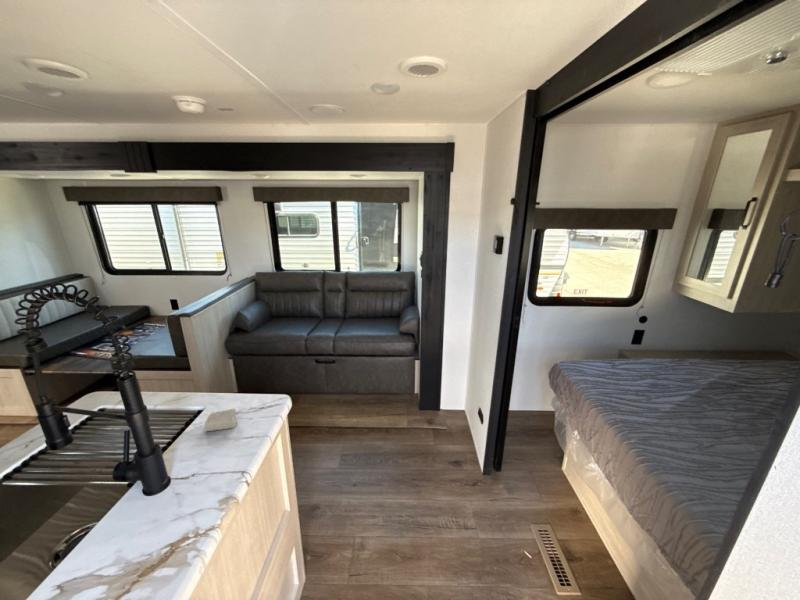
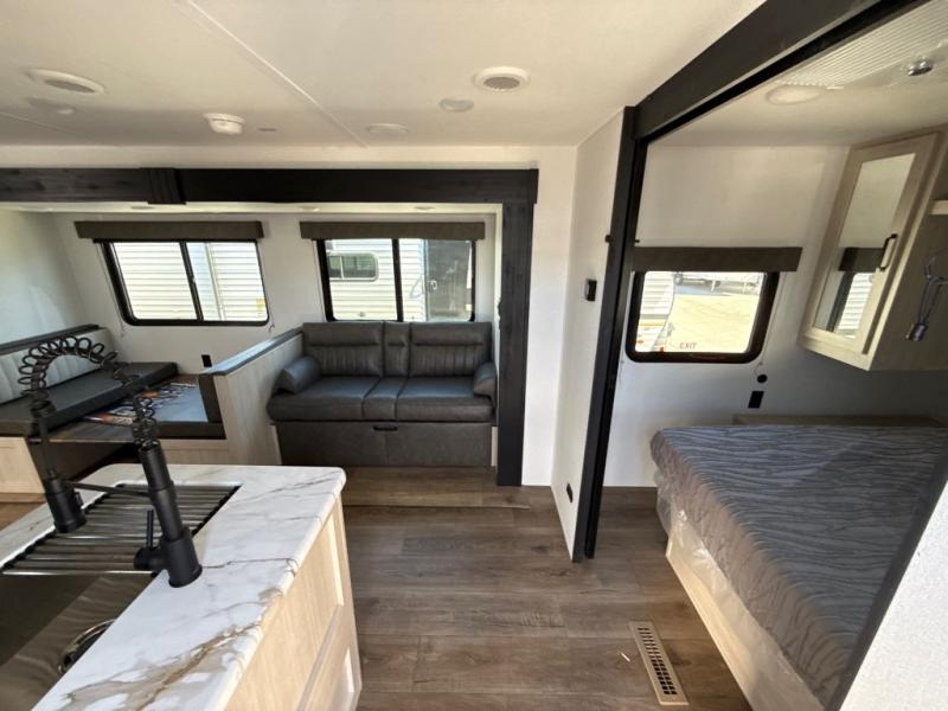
- soap bar (220, 419)
